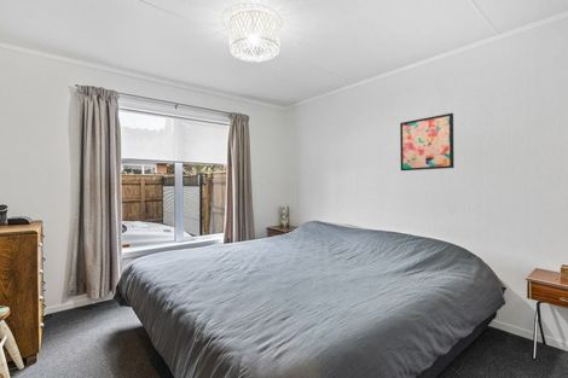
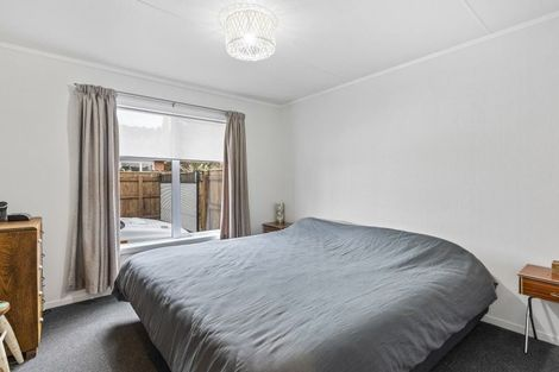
- wall art (424, 144)
